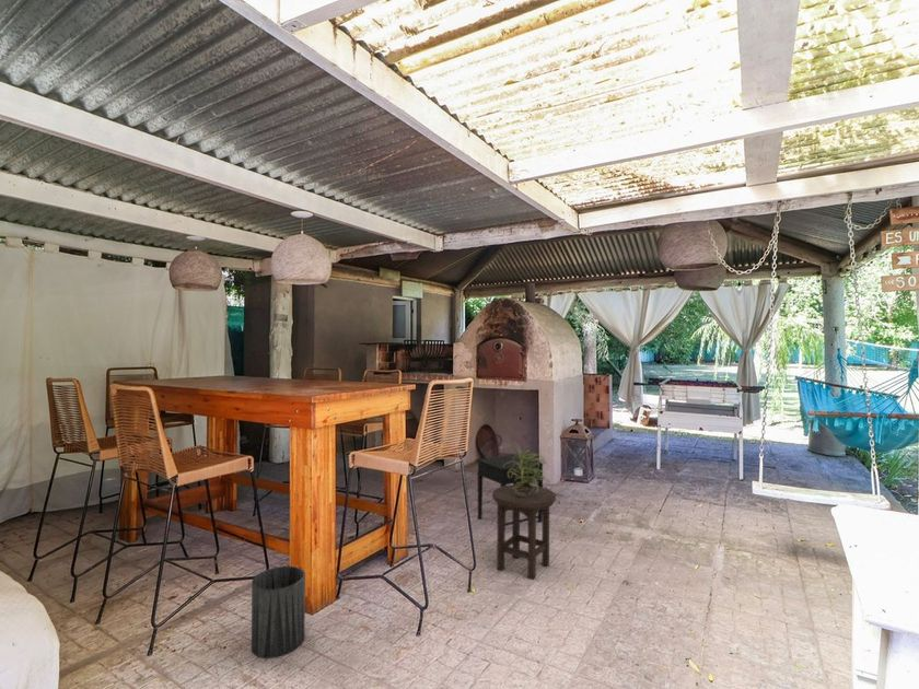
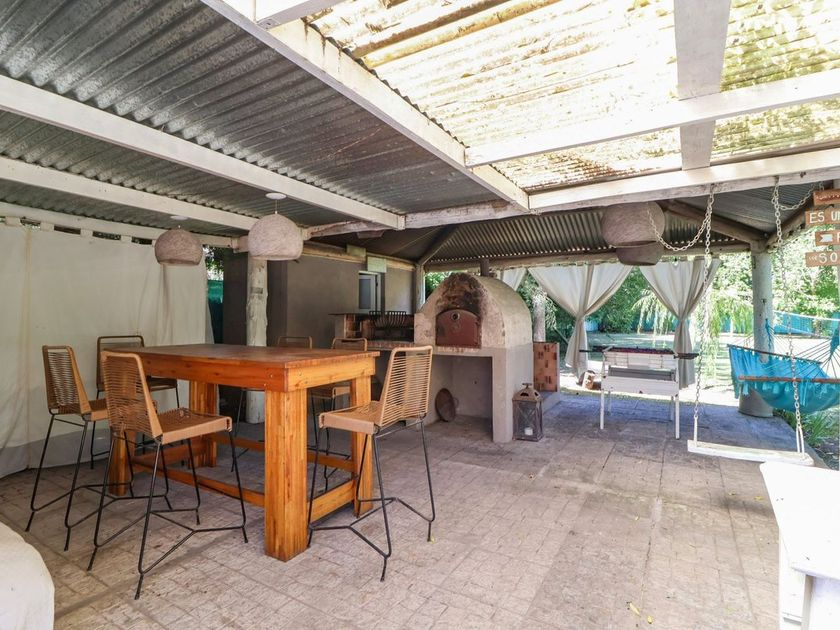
- potted plant (524, 468)
- stool (519, 529)
- side table (505, 484)
- trash can (278, 609)
